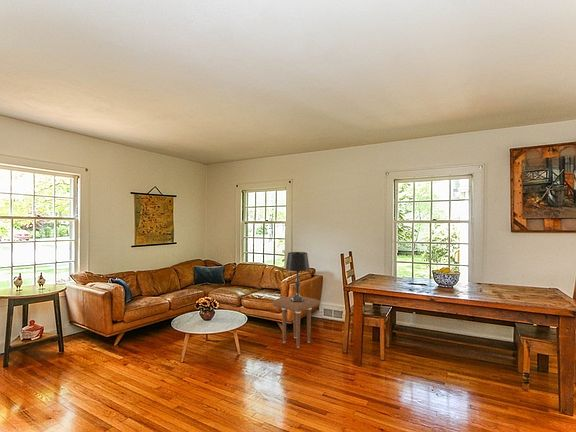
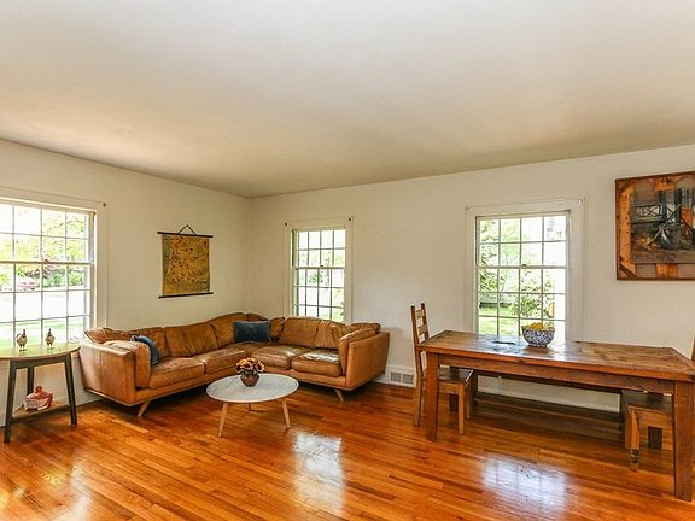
- side table (296, 320)
- table lamp (297, 276)
